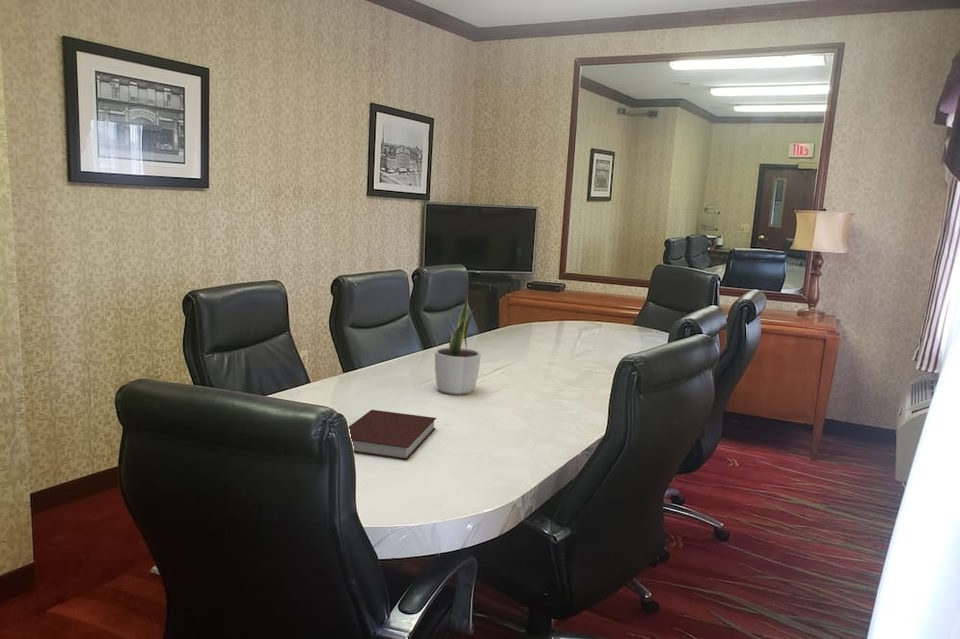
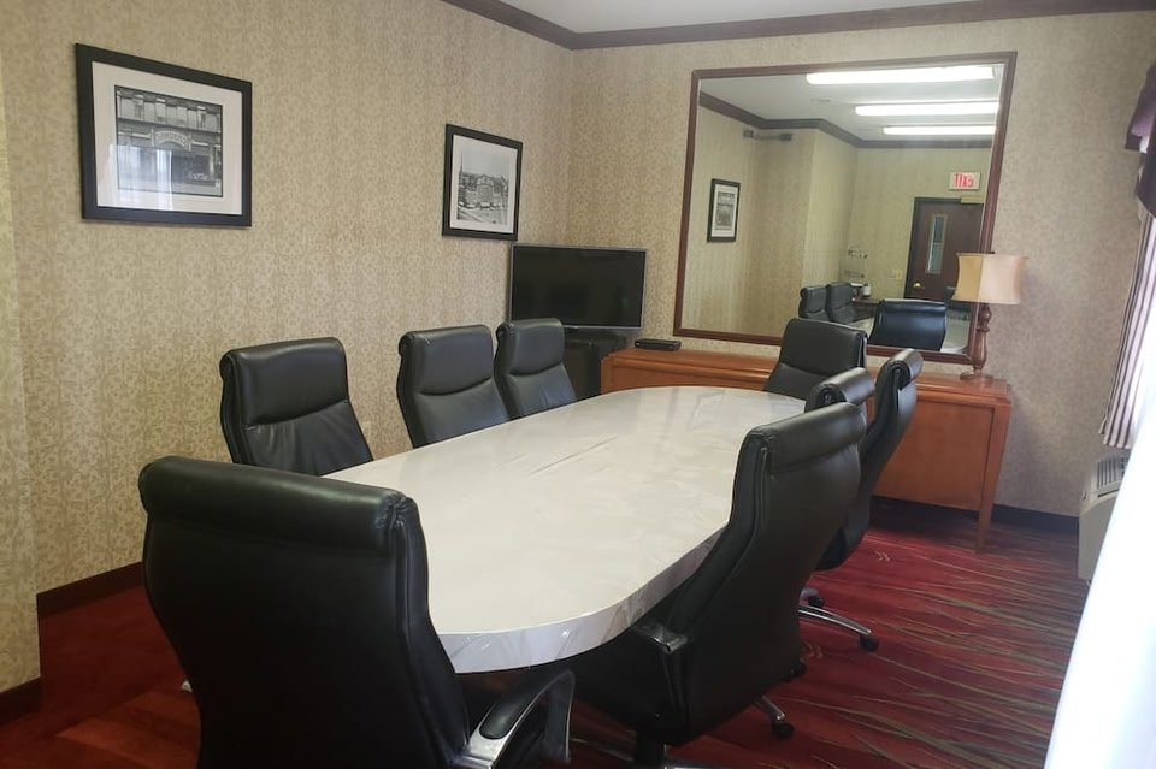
- potted plant (458, 339)
- notebook (387, 432)
